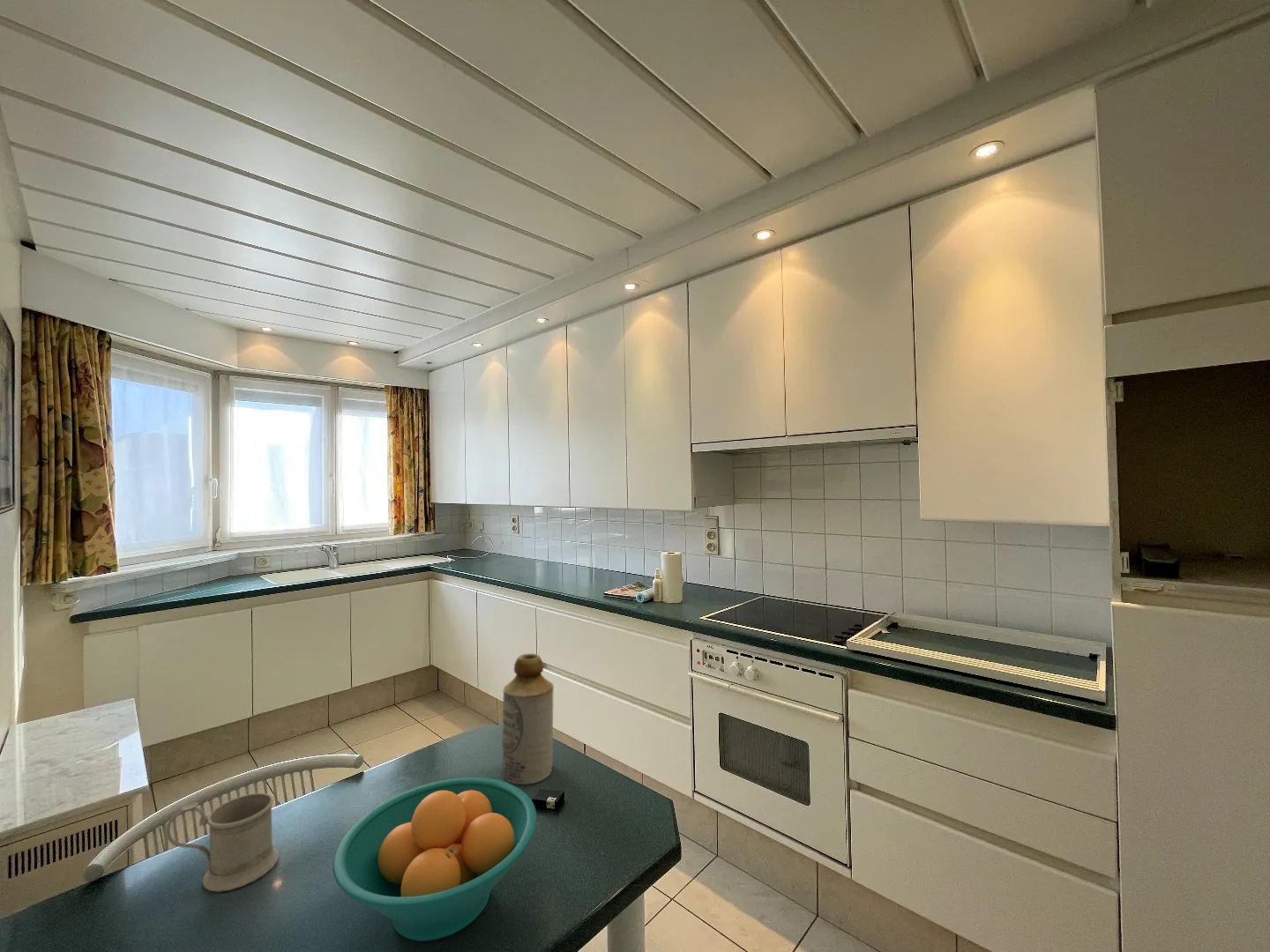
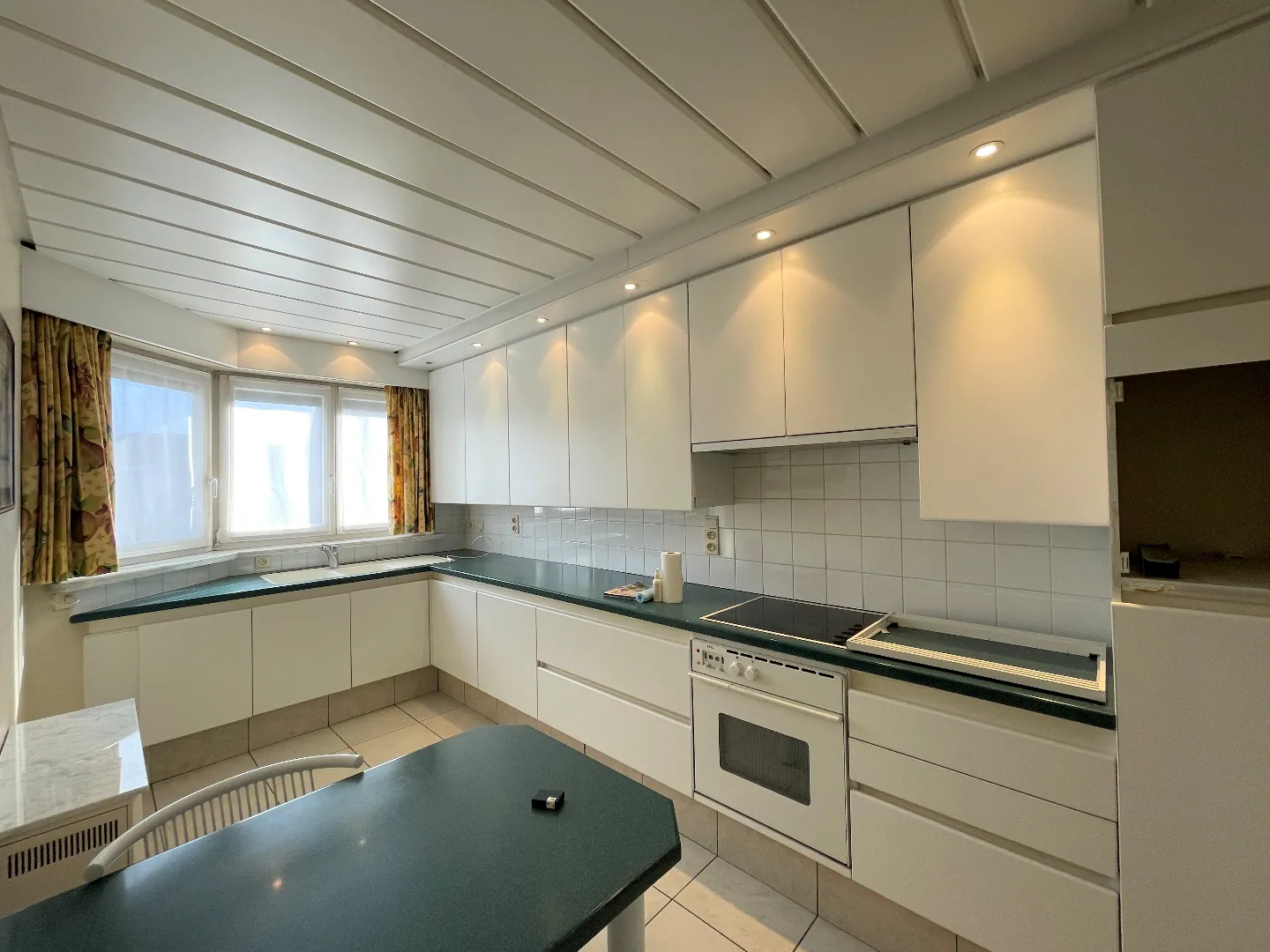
- fruit bowl (441, 850)
- bottle (527, 713)
- mug (223, 835)
